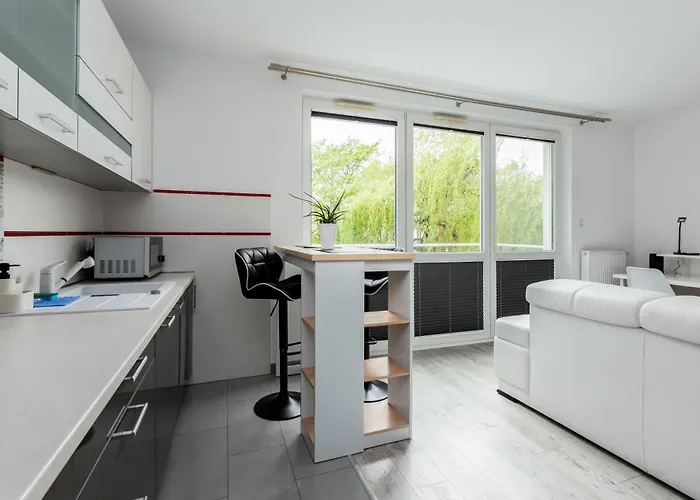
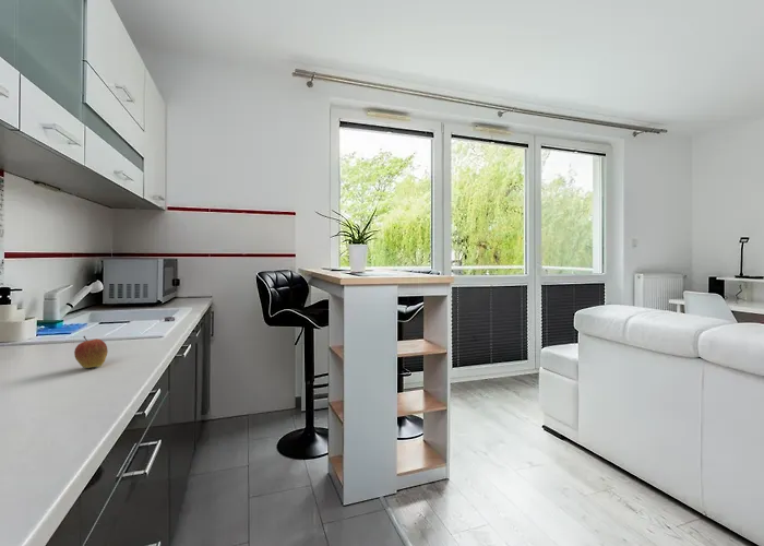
+ fruit (91, 351)
